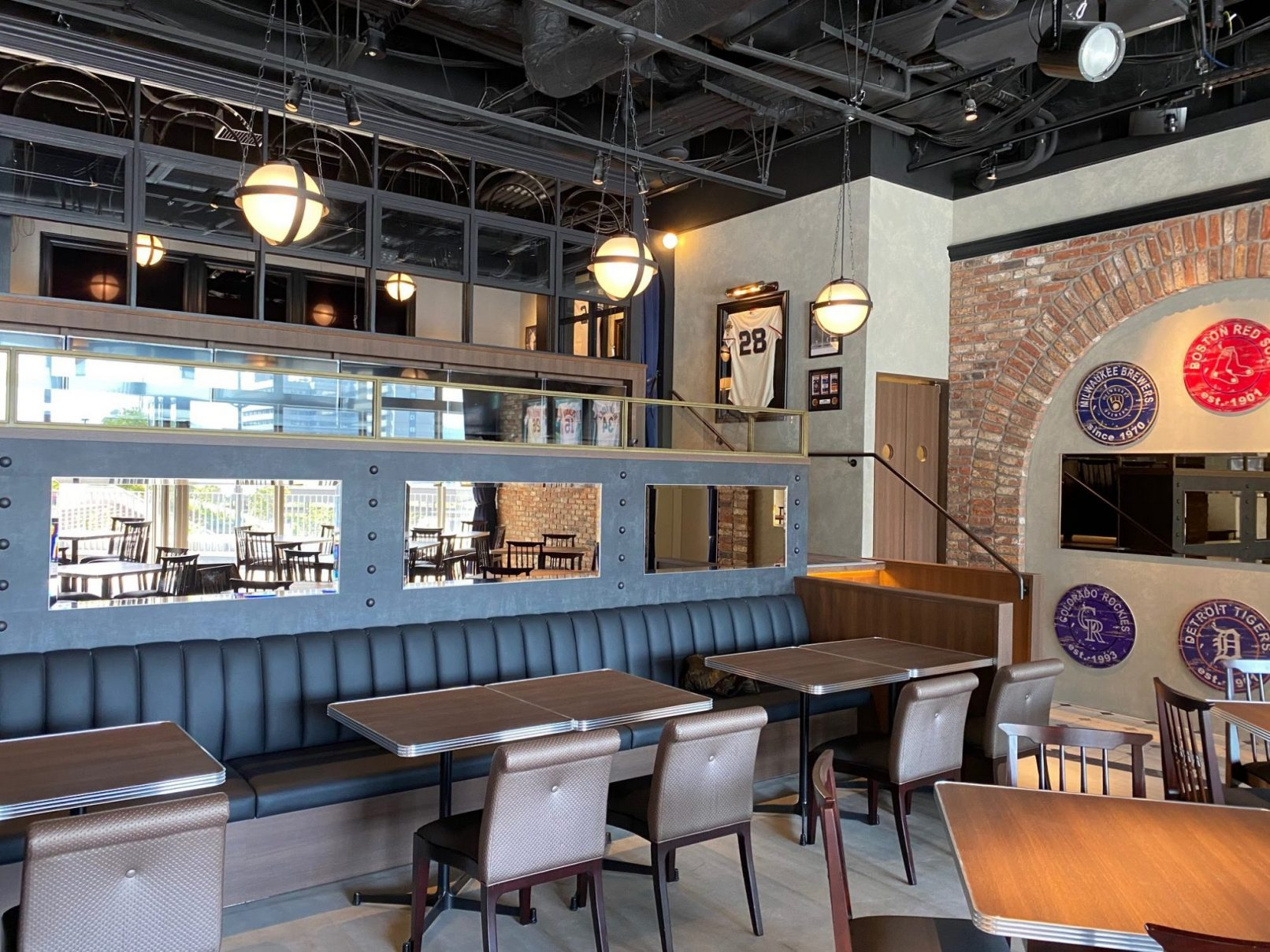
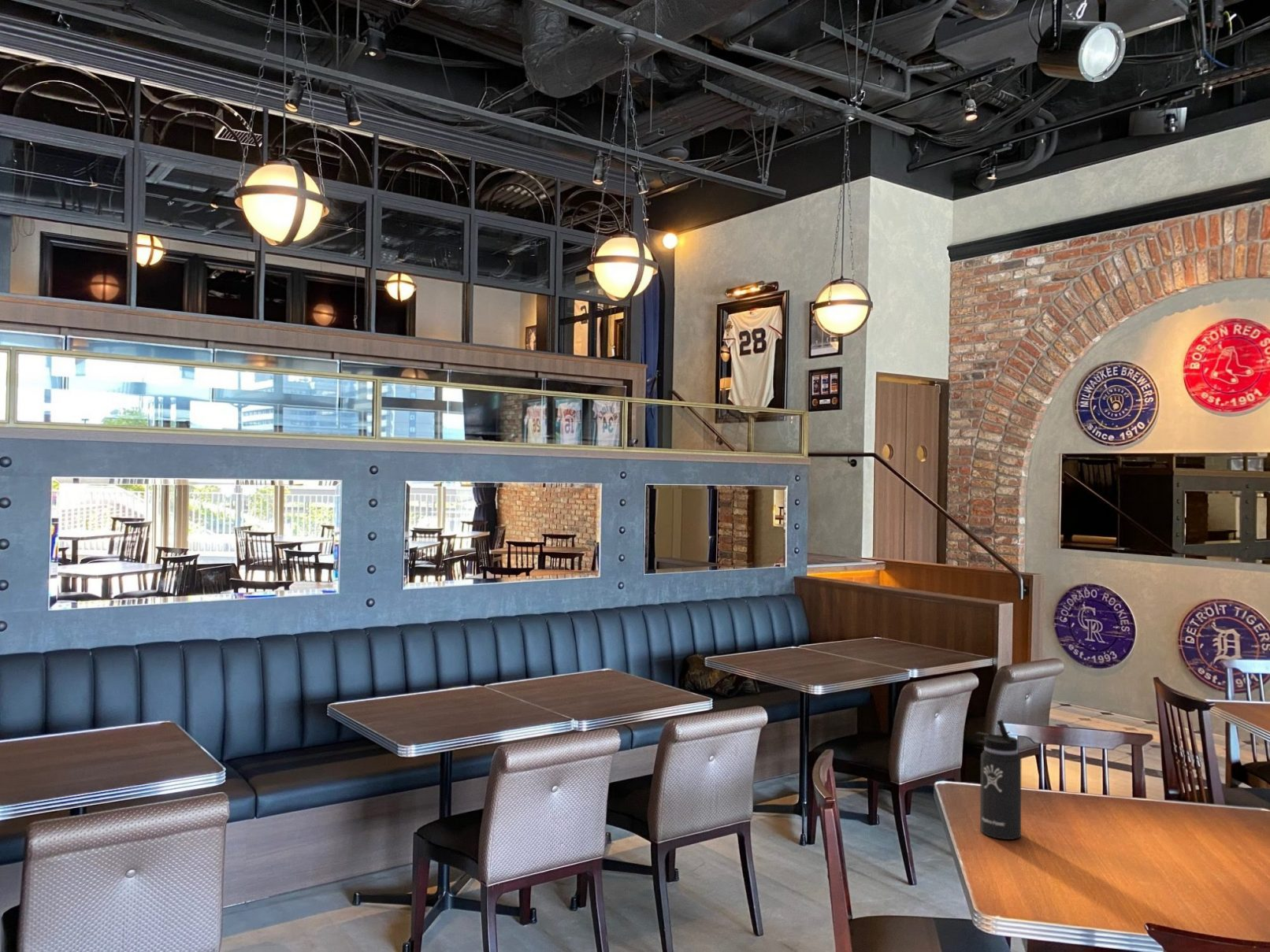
+ thermos bottle (996, 775)
